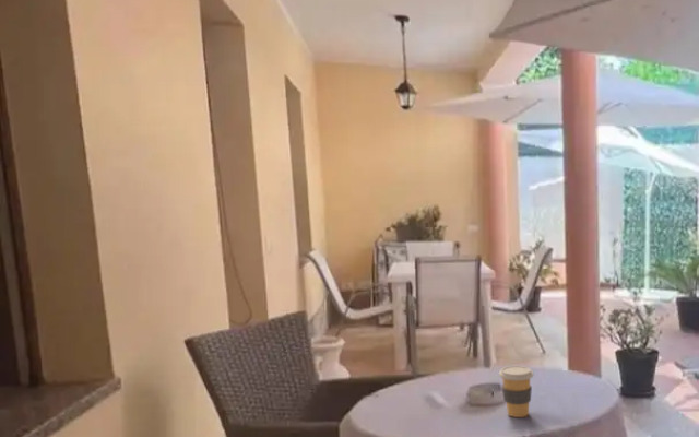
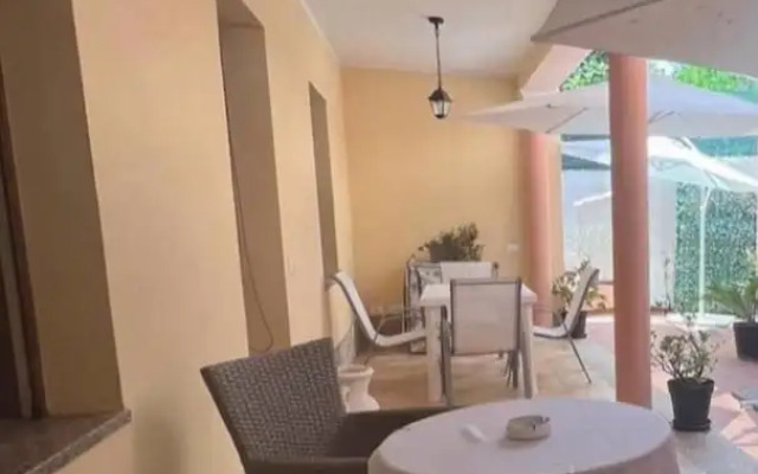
- coffee cup (517, 391)
